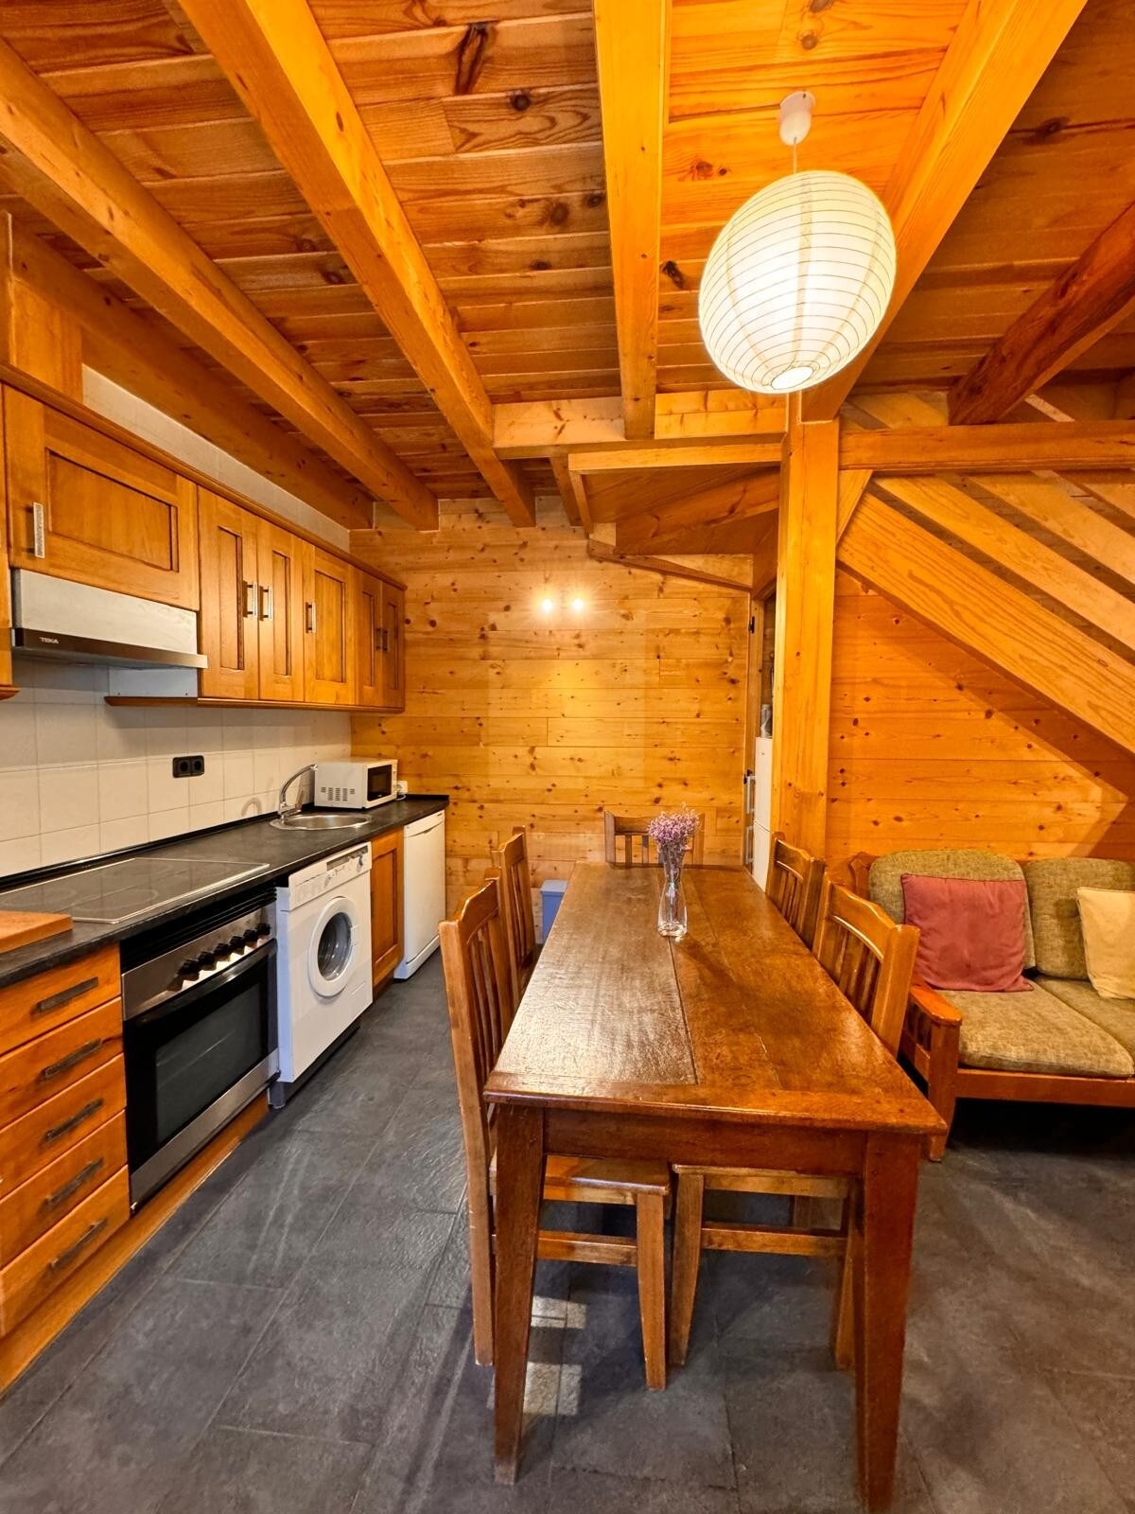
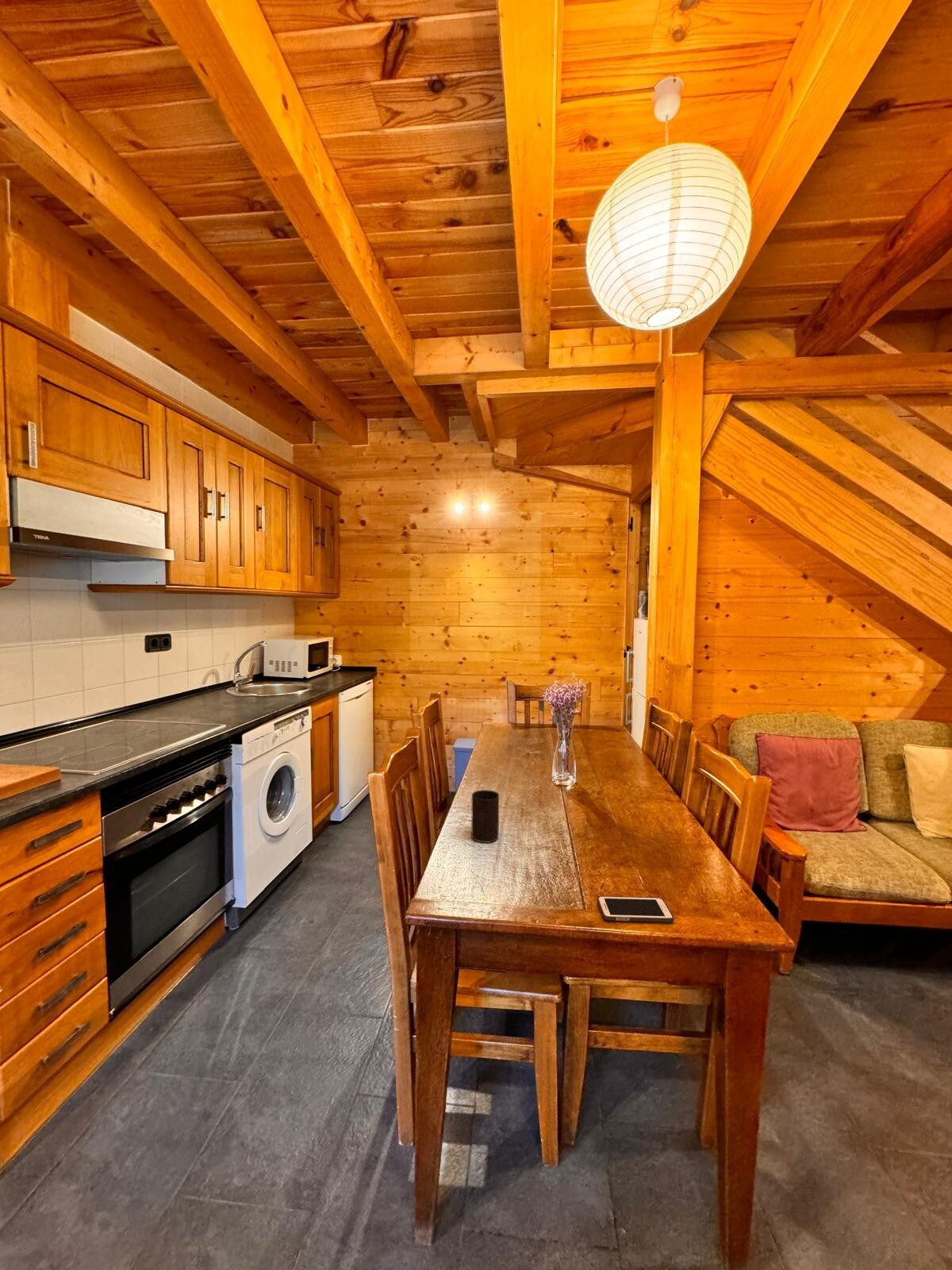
+ cell phone (634, 909)
+ cup (485, 815)
